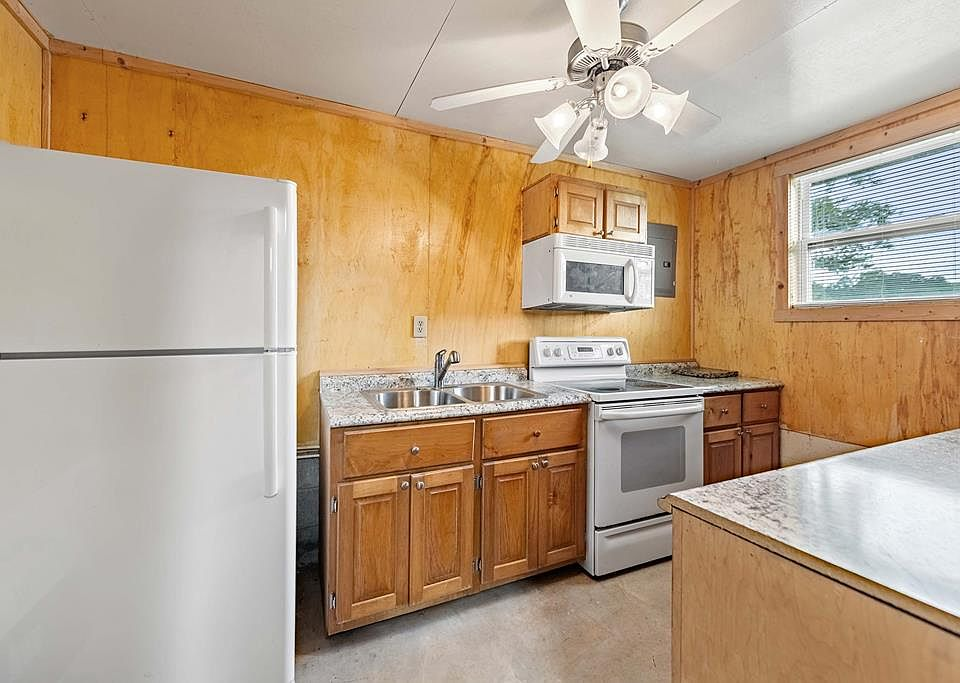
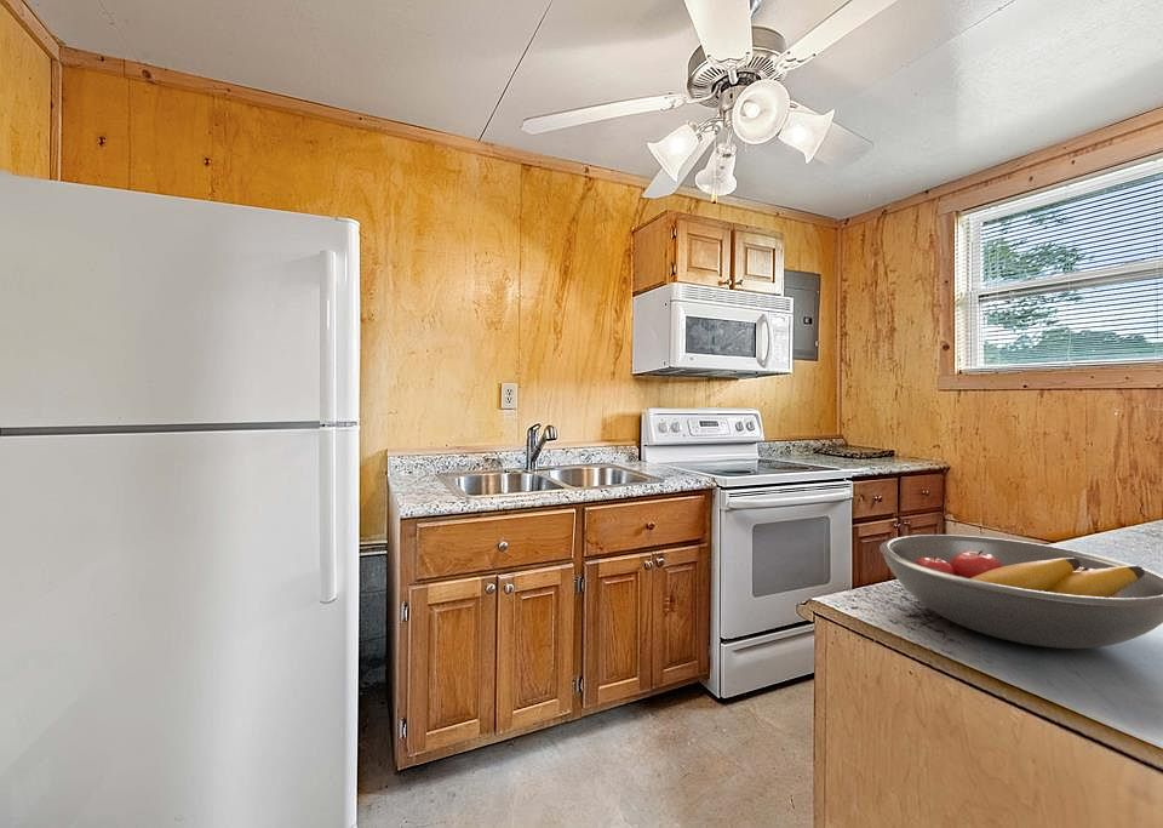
+ fruit bowl (1010, 584)
